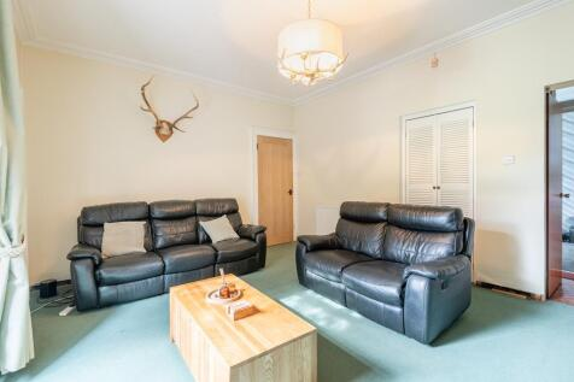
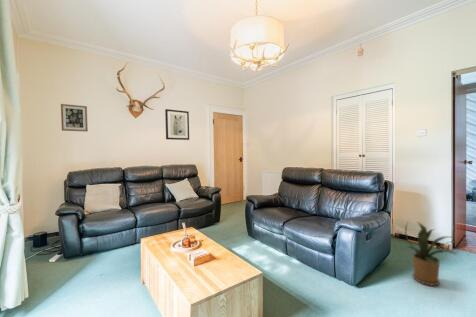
+ house plant (429, 251)
+ wall art (74, 118)
+ wall art (177, 125)
